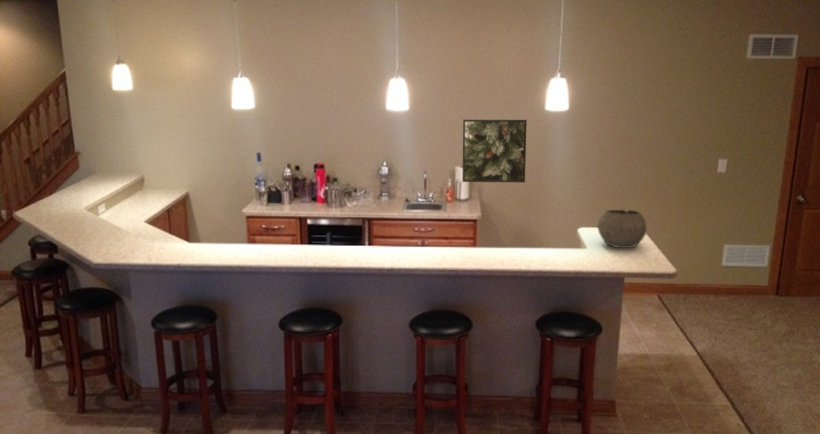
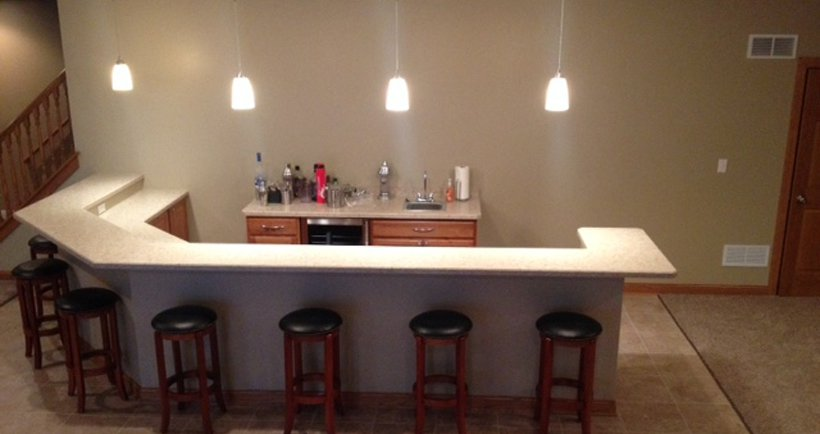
- bowl (622, 228)
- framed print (494, 151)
